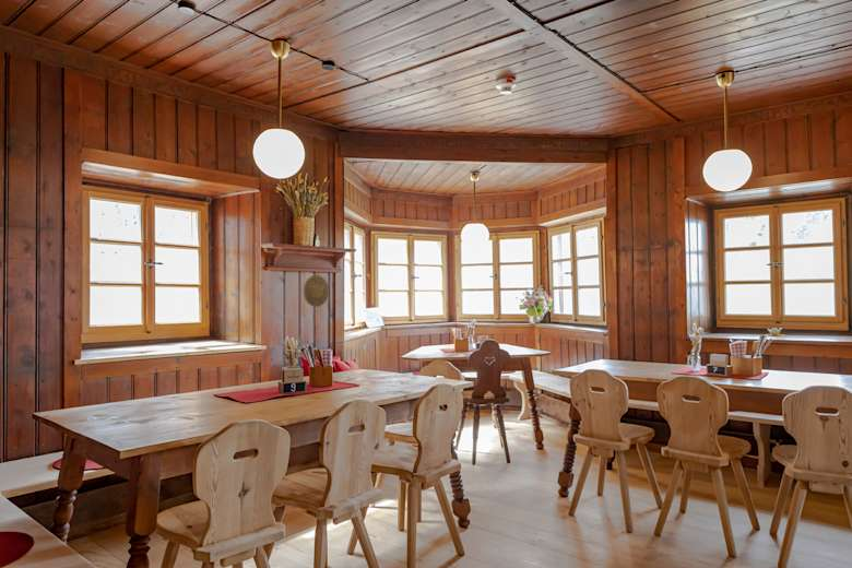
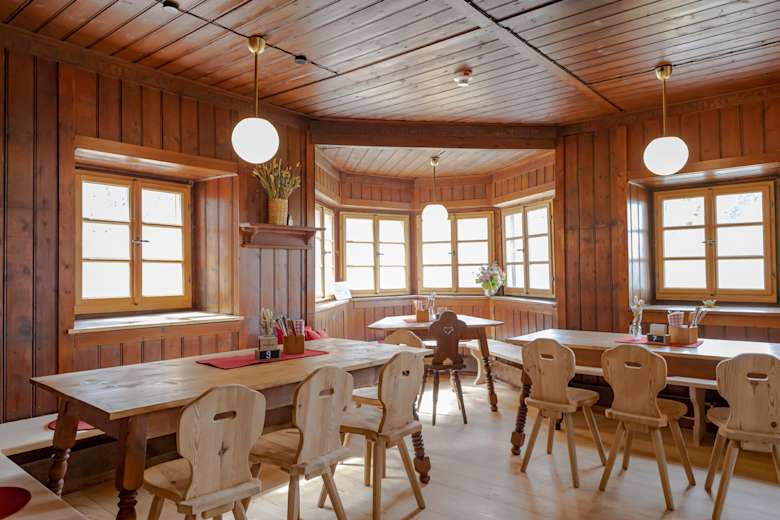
- decorative plate (317, 291)
